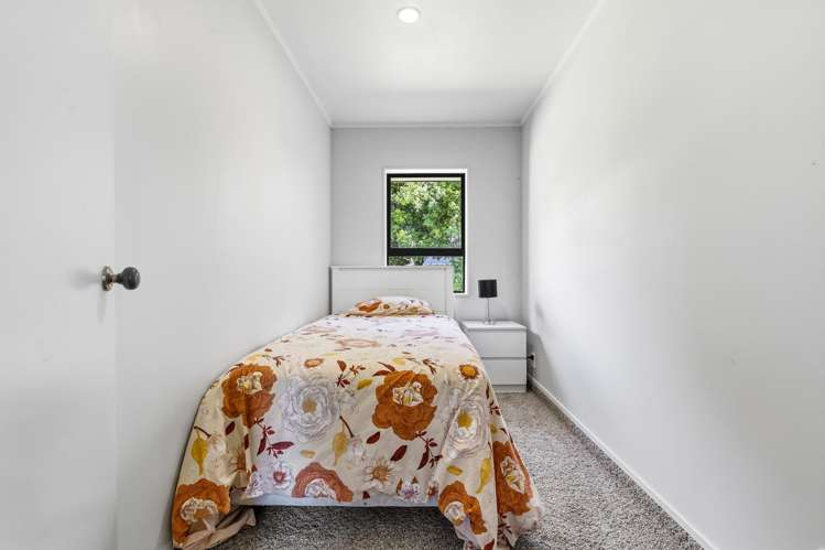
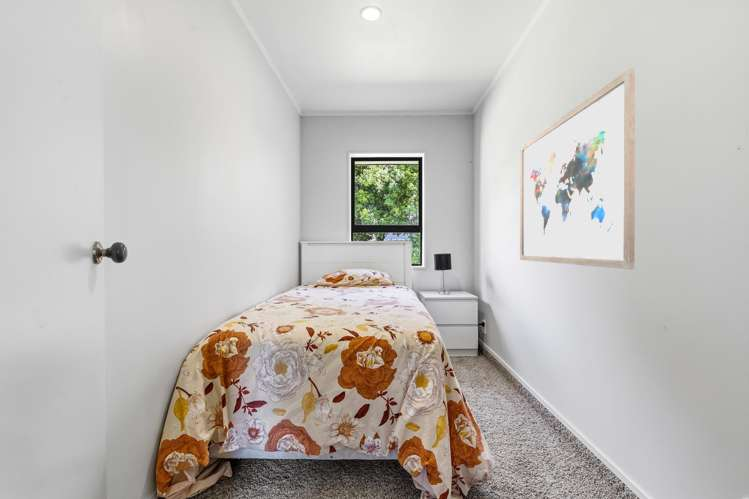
+ wall art (561, 191)
